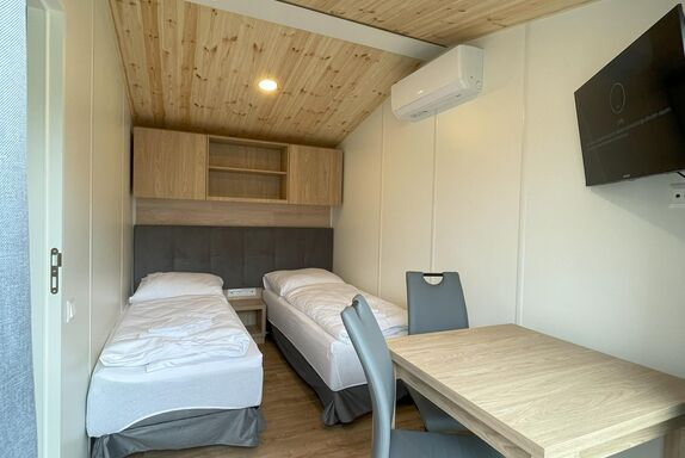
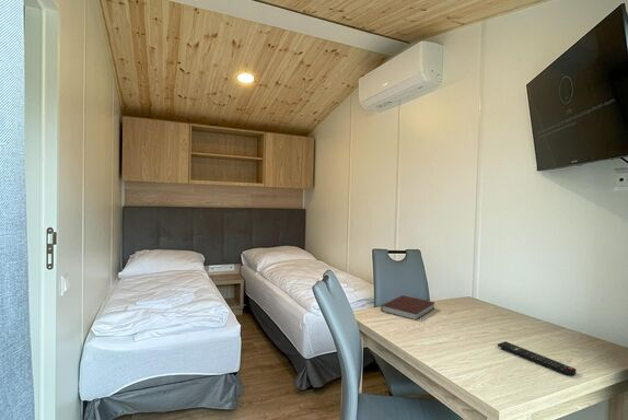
+ remote control (534, 358)
+ notebook (408, 306)
